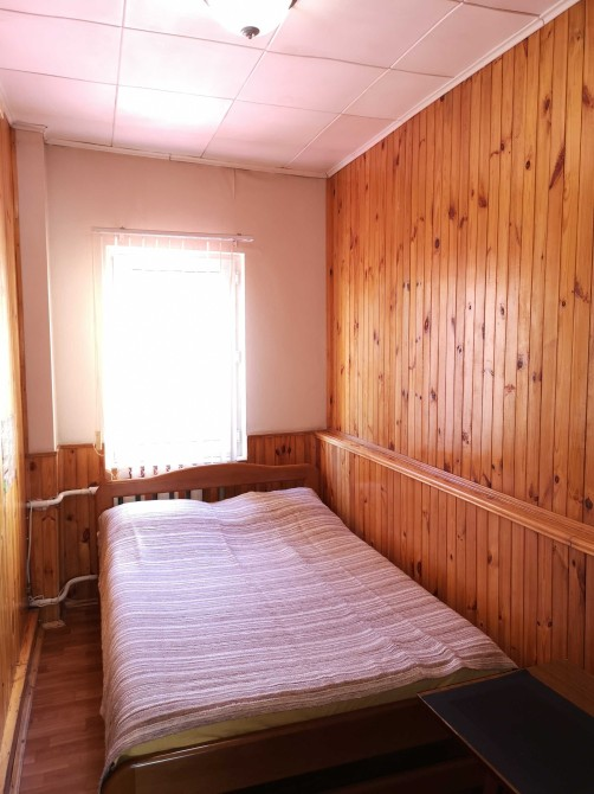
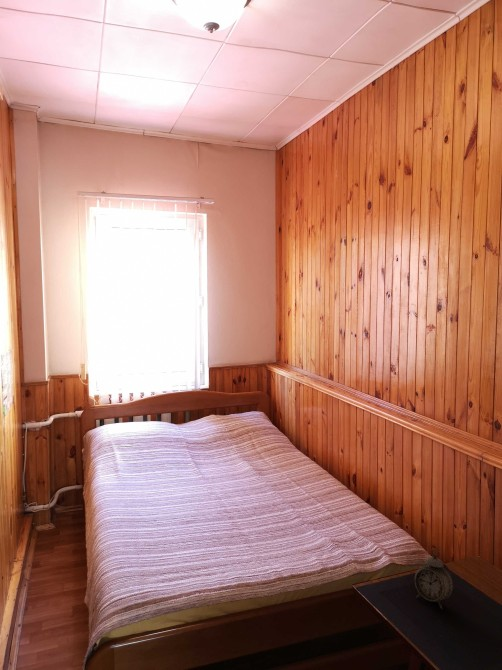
+ alarm clock (432, 575)
